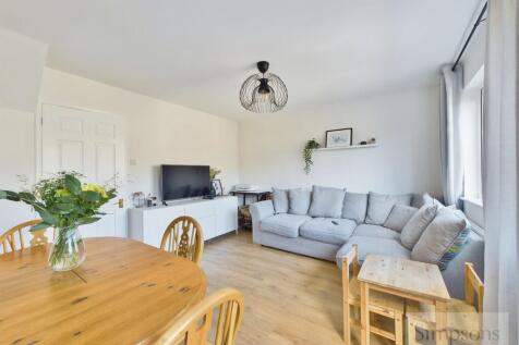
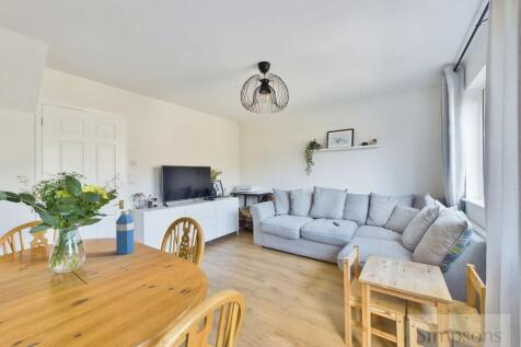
+ water bottle (125, 231)
